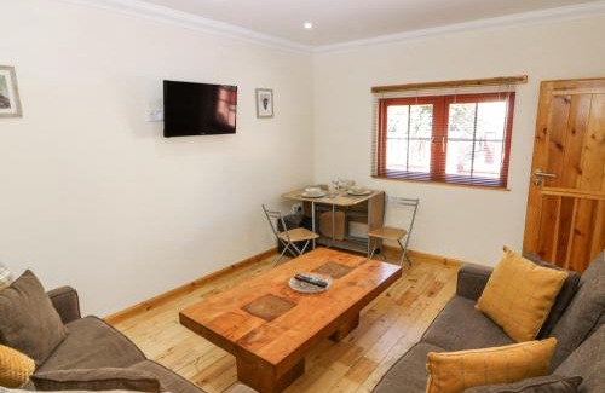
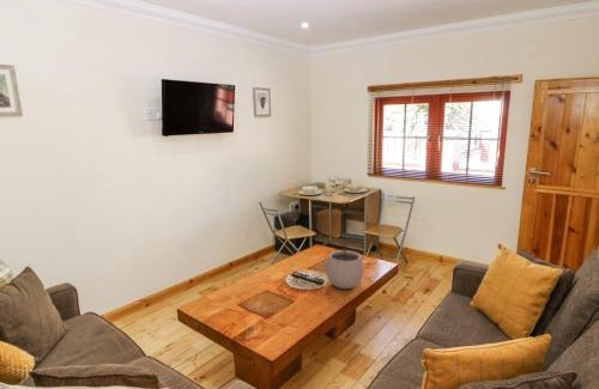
+ plant pot (344, 263)
